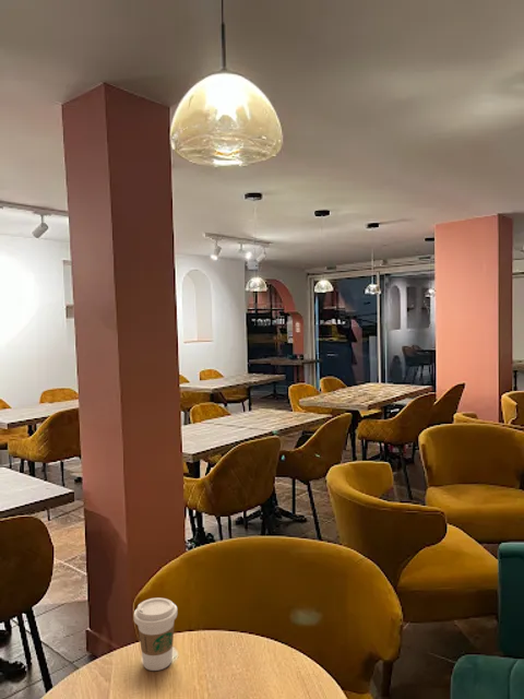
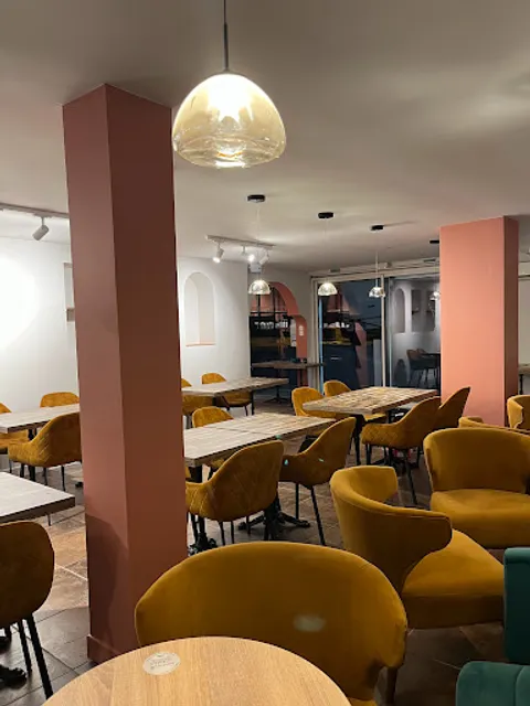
- coffee cup (156, 633)
